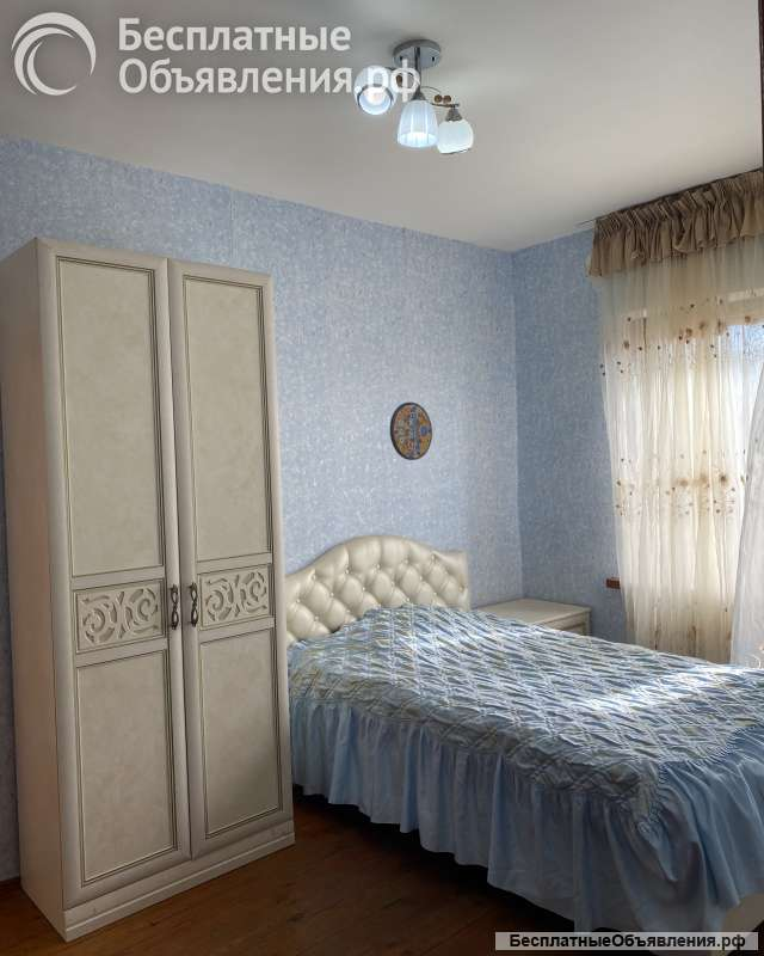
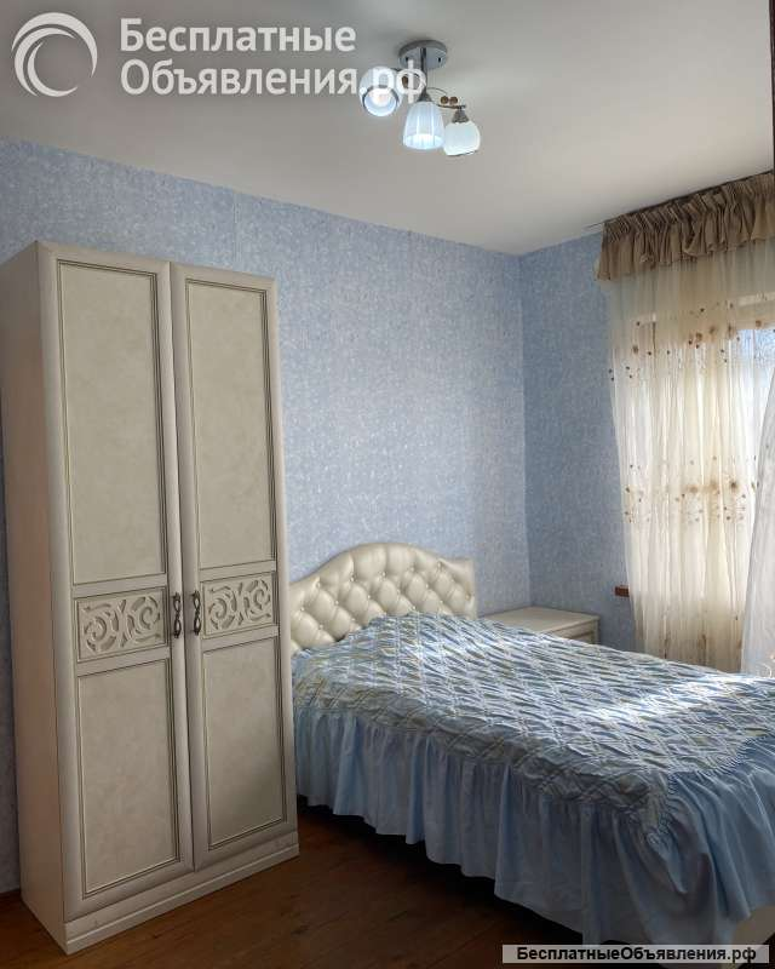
- manhole cover (411, 430)
